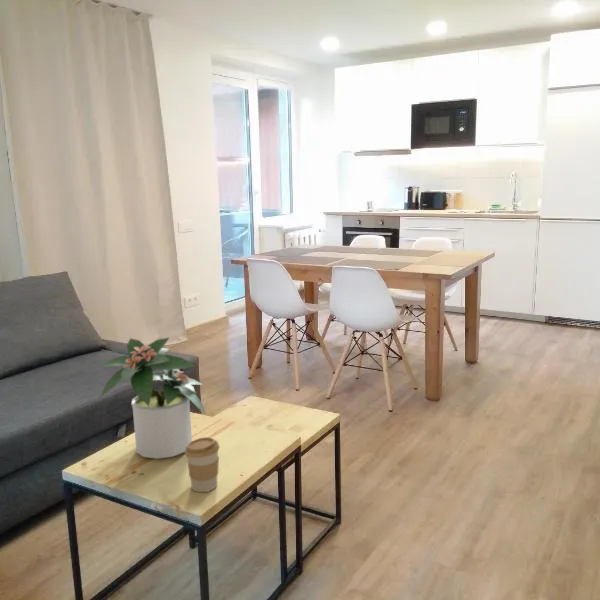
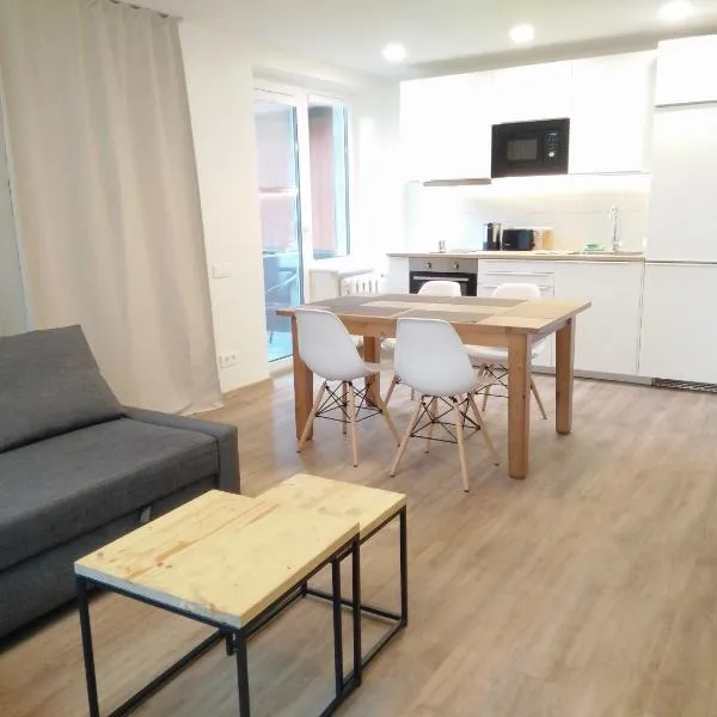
- potted plant (154, 398)
- coffee cup (203, 463)
